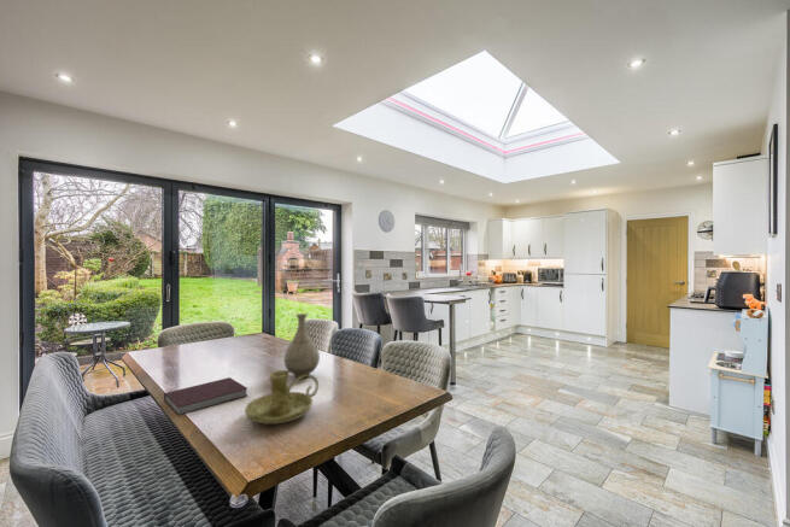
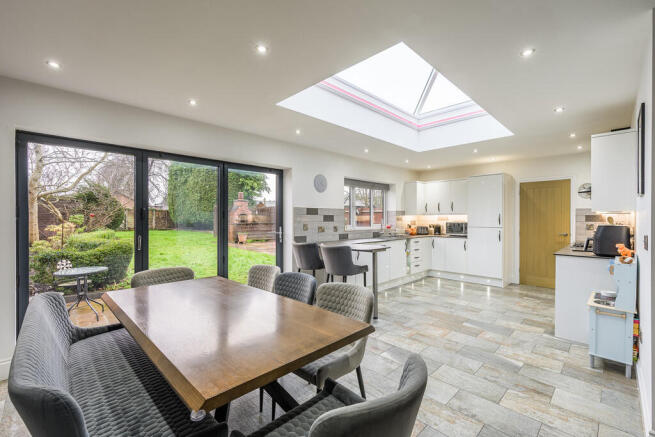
- vase (302, 345)
- notebook (206, 394)
- candle holder (286, 392)
